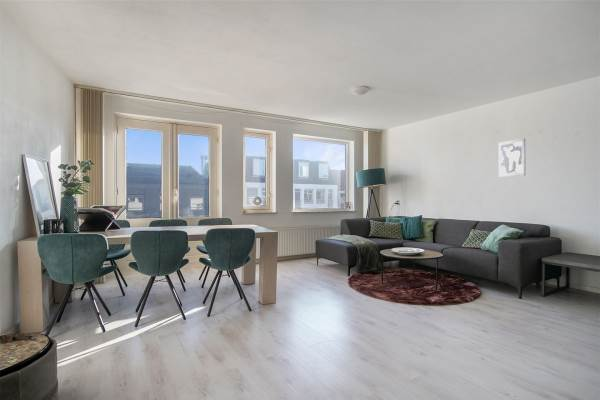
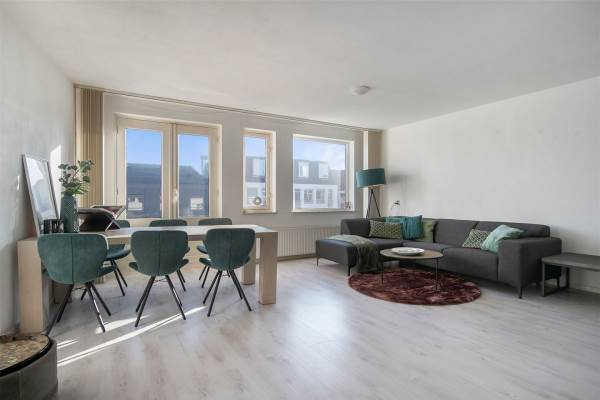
- wall art (511, 158)
